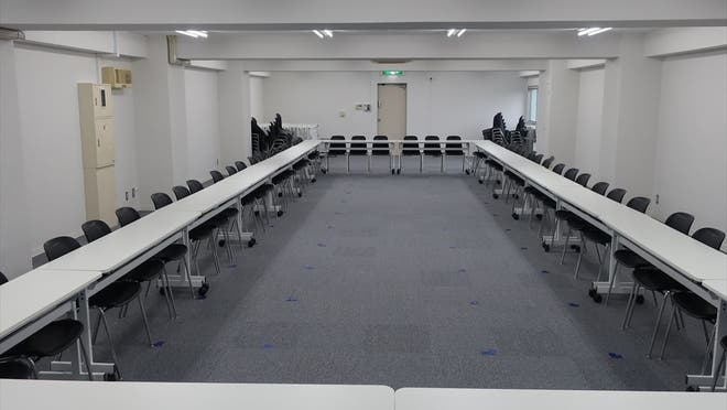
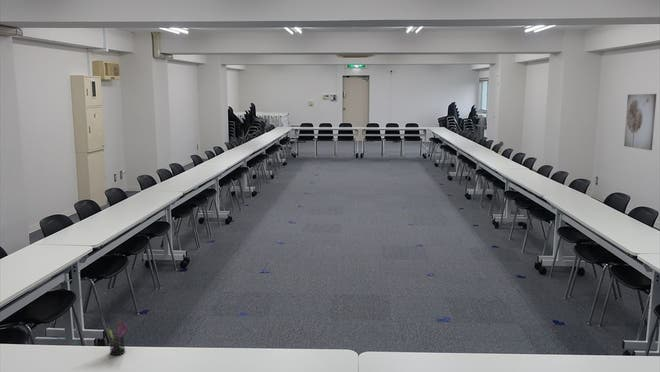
+ pen holder (114, 337)
+ wall art (639, 121)
